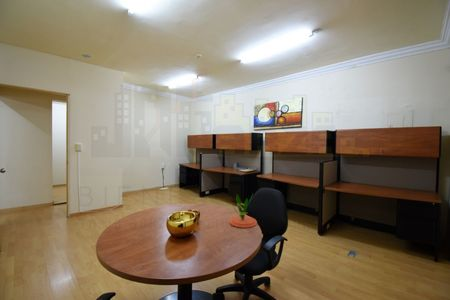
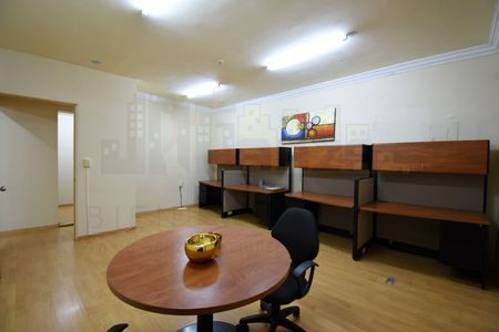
- plant (243, 207)
